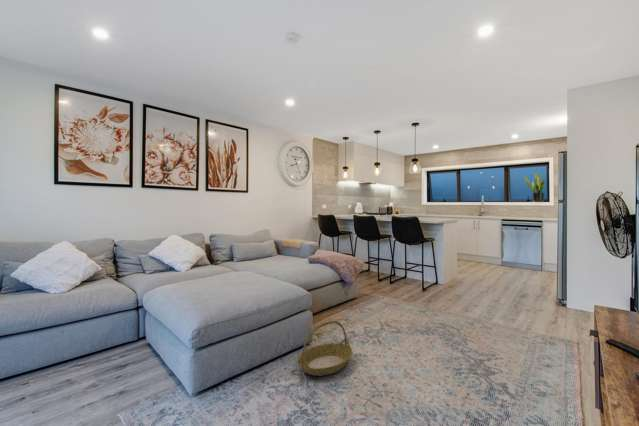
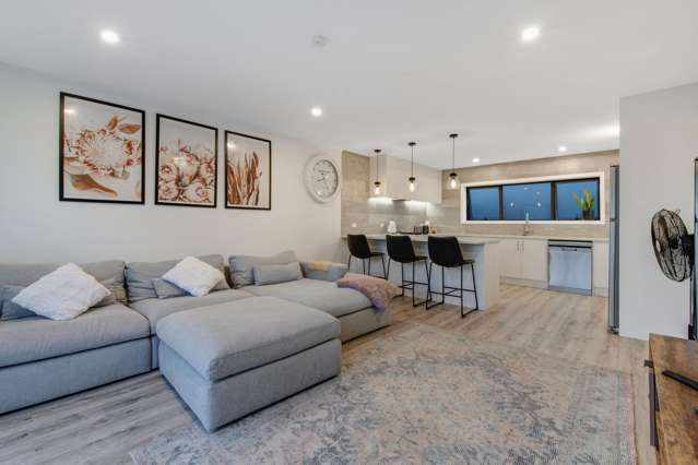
- basket (325, 344)
